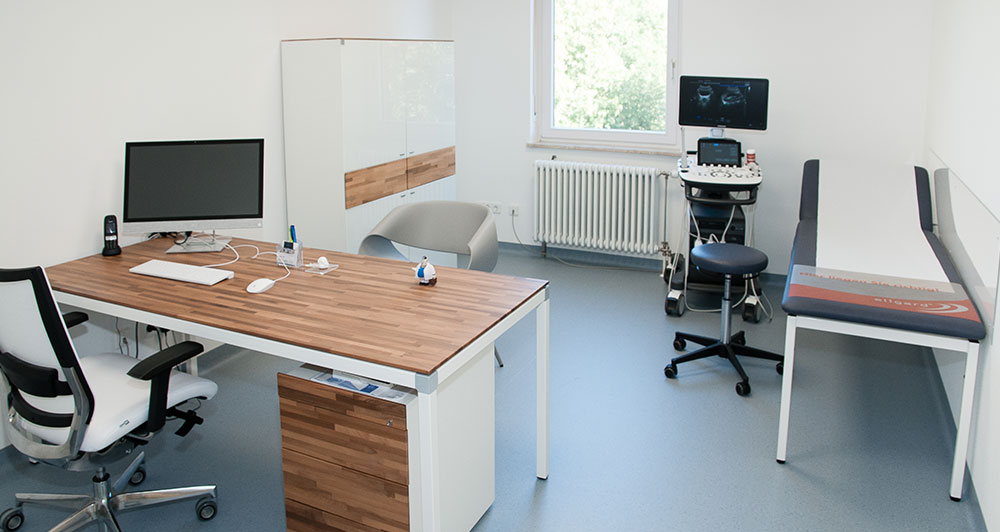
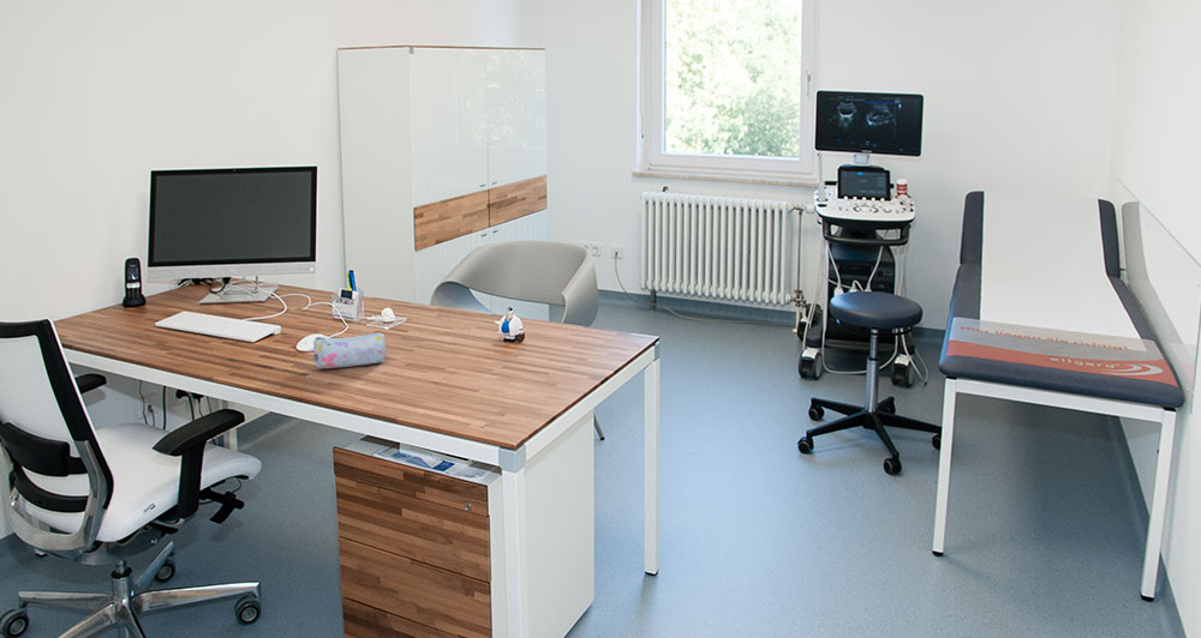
+ pencil case (348, 349)
